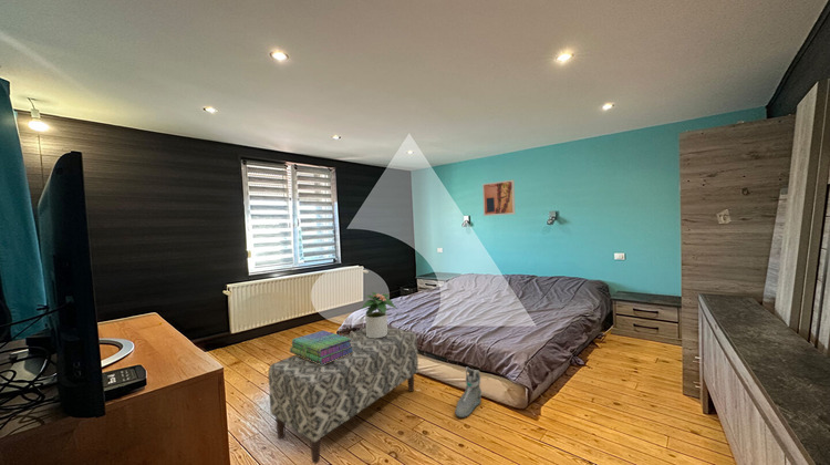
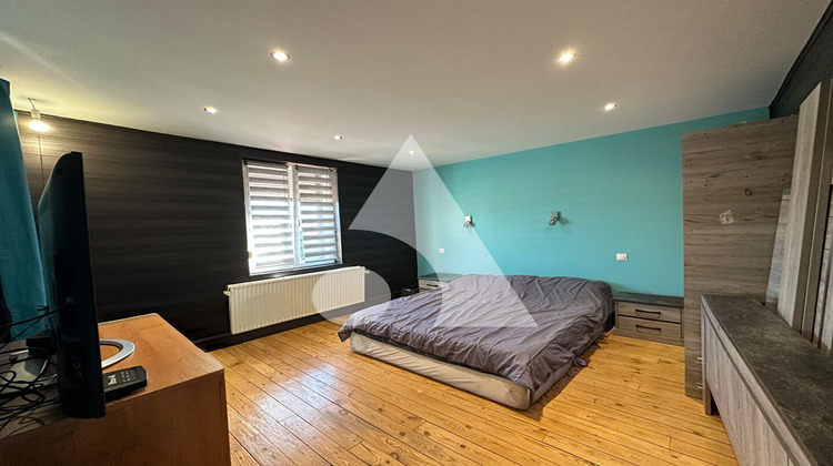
- wall art (498, 198)
- potted plant (377, 313)
- sneaker (467, 389)
- stack of books (321, 347)
- bench (352, 379)
